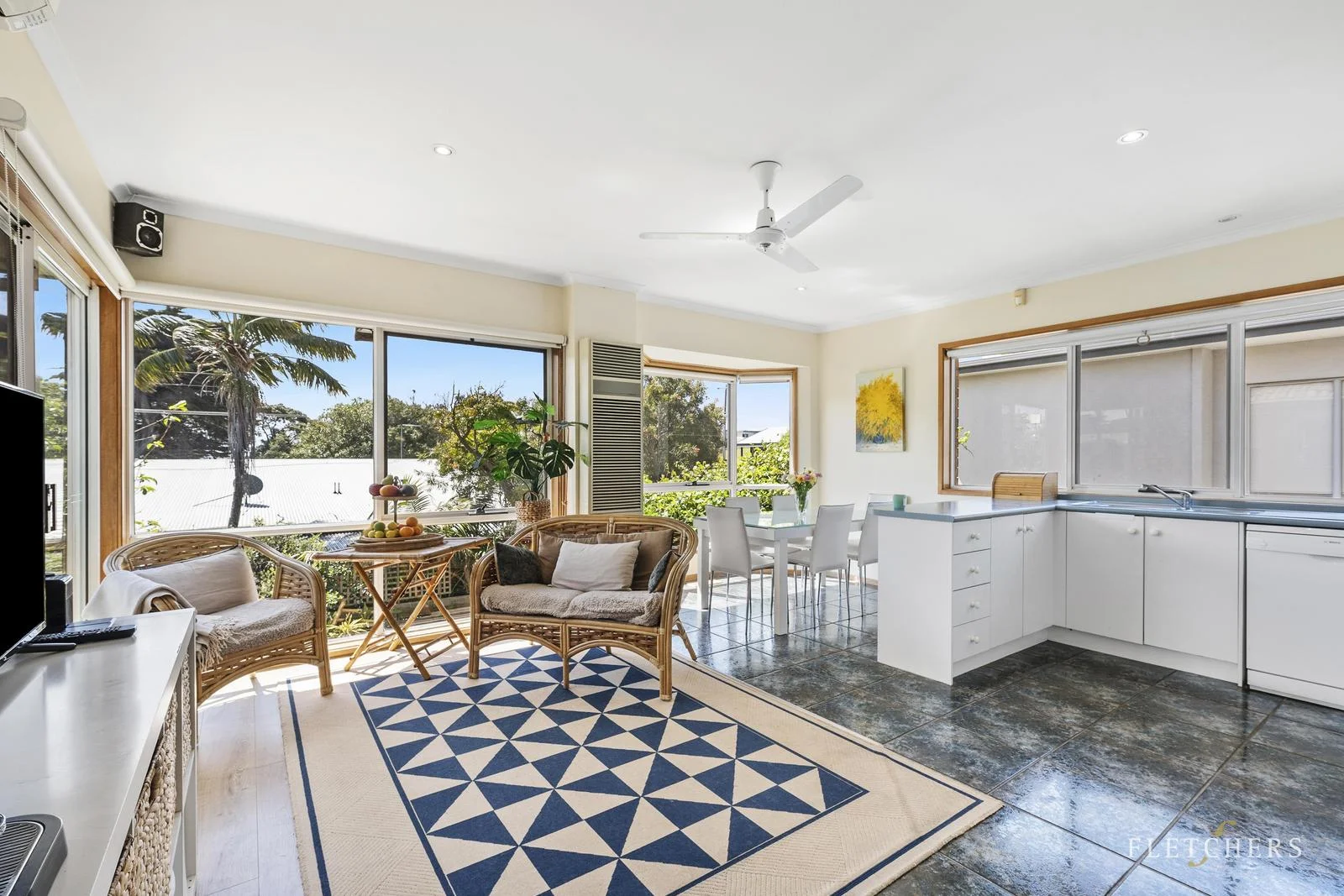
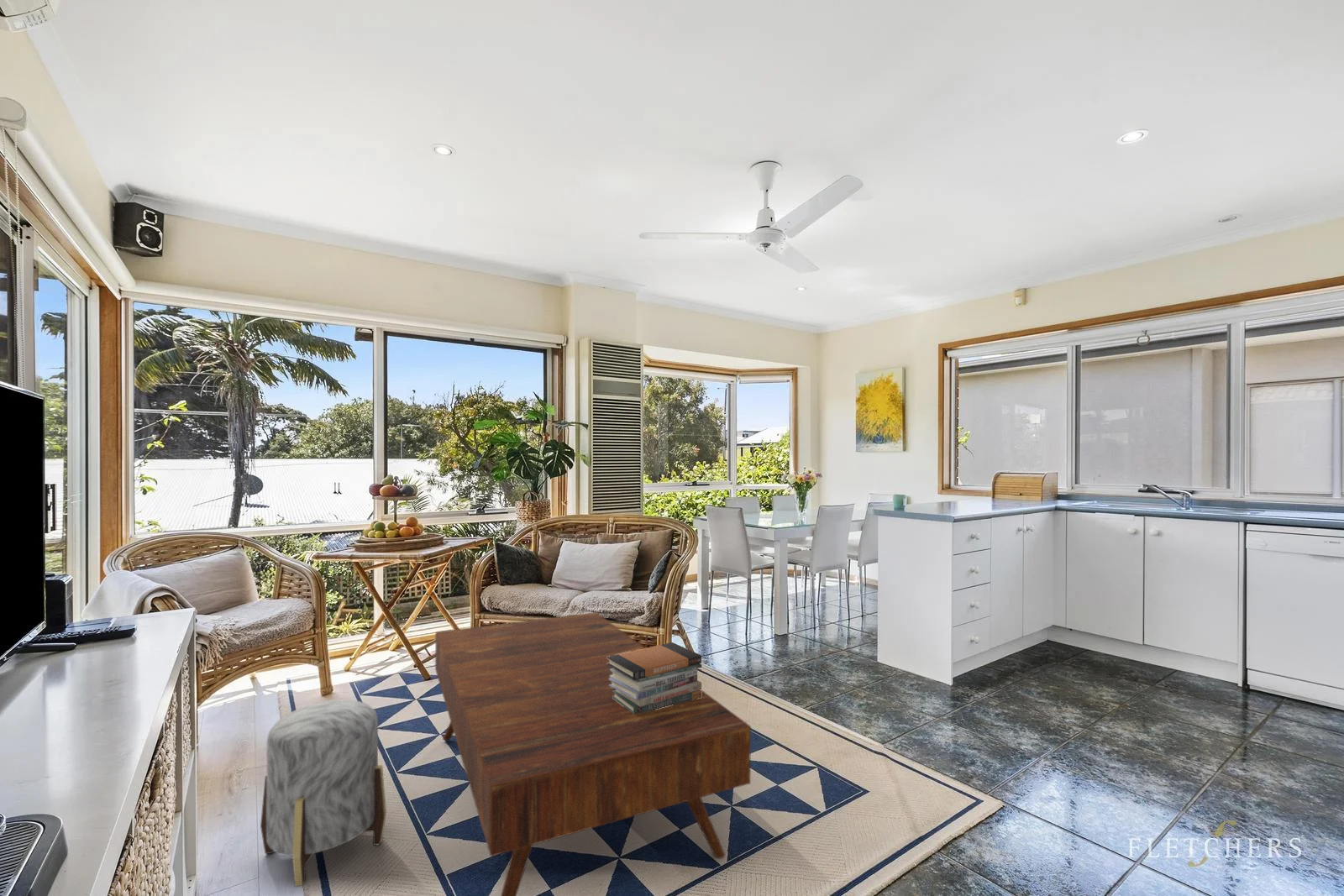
+ book stack (654, 676)
+ coffee table (566, 727)
+ stool (324, 778)
